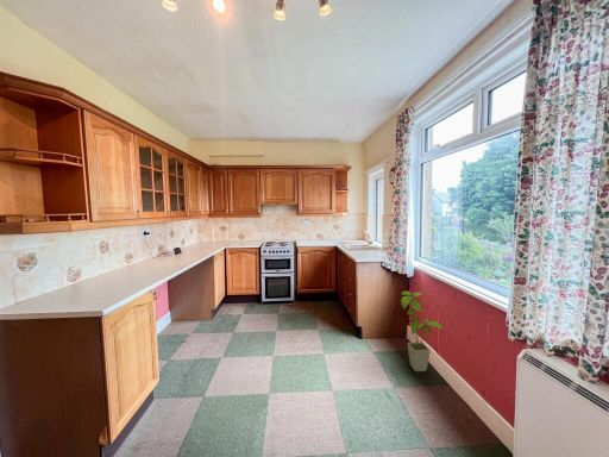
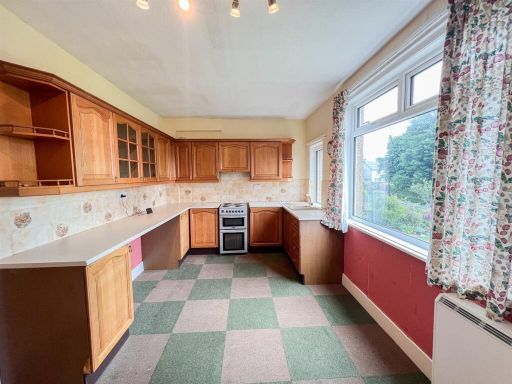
- house plant (416, 331)
